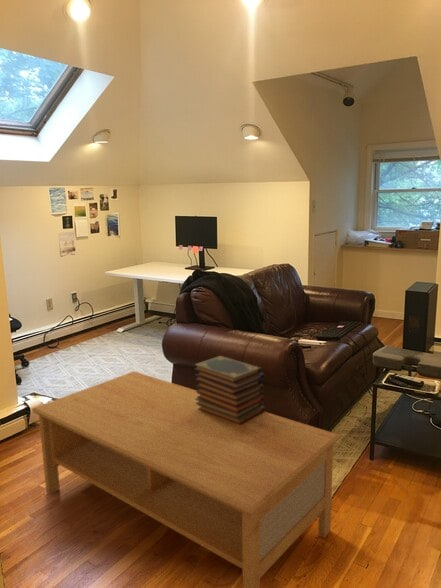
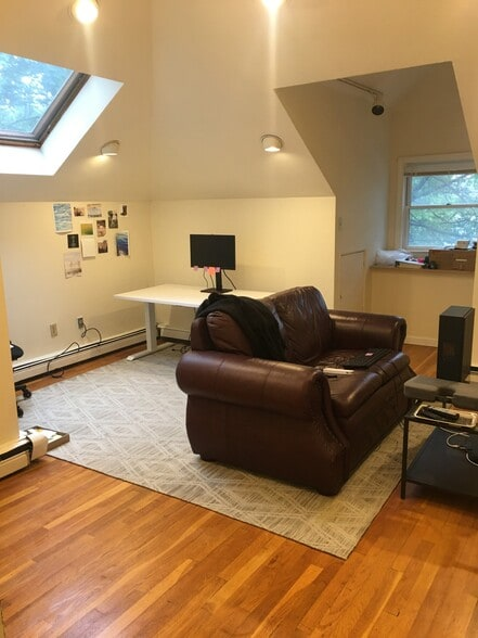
- coffee table (176, 466)
- book stack (228, 388)
